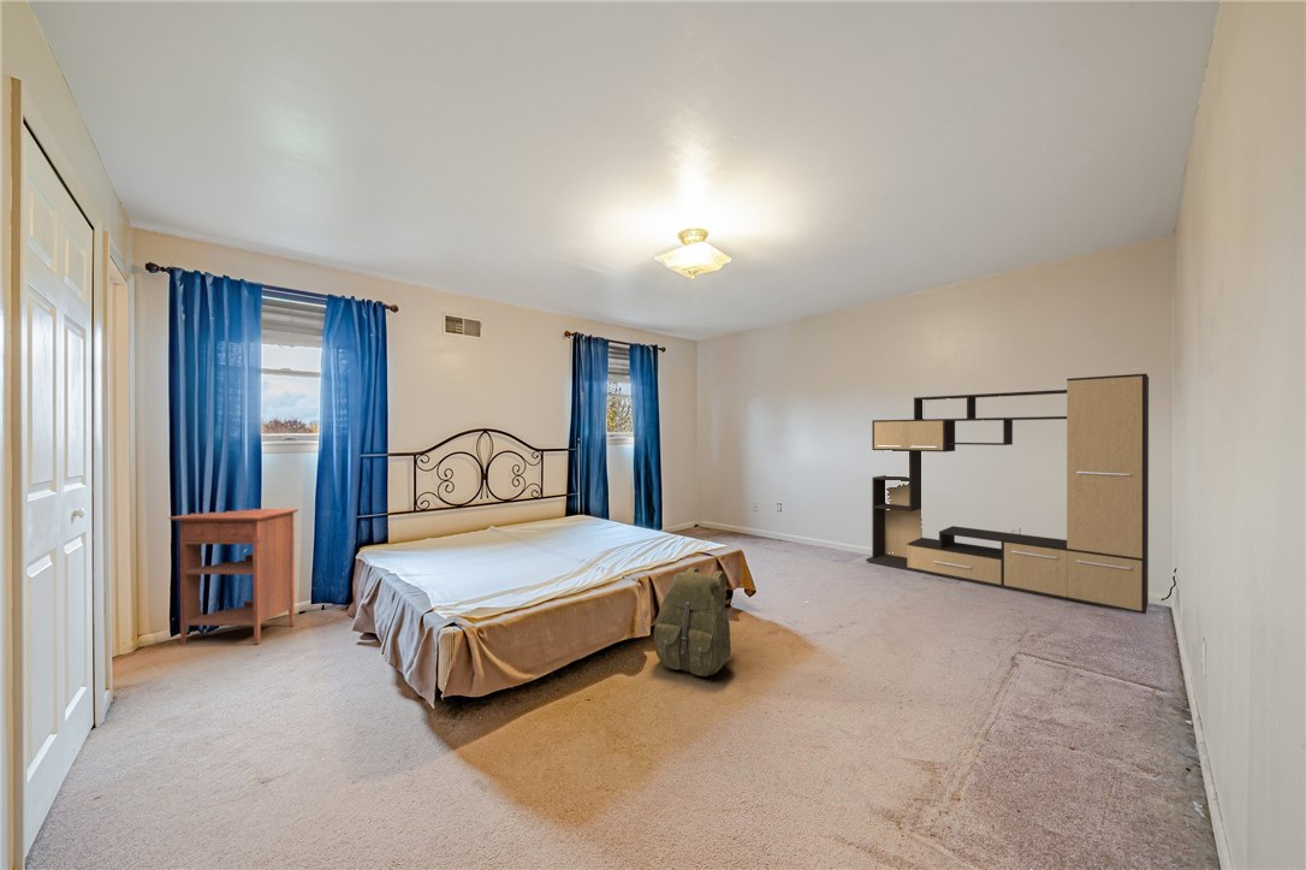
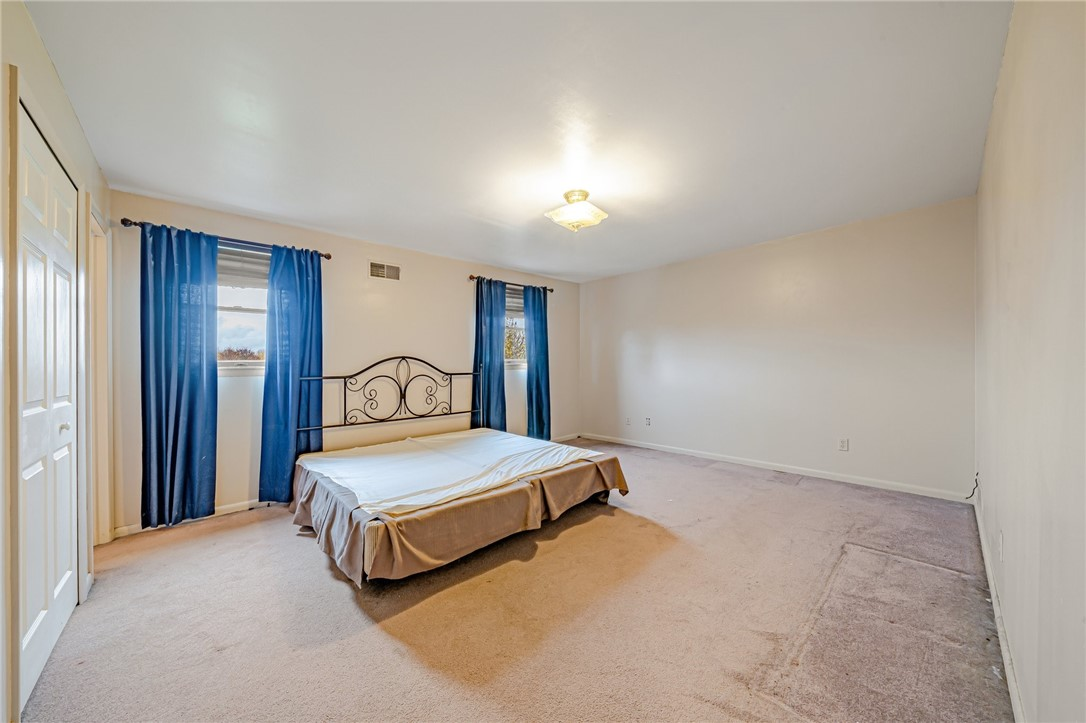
- backpack (696, 616)
- media console (986, 444)
- nightstand (237, 573)
